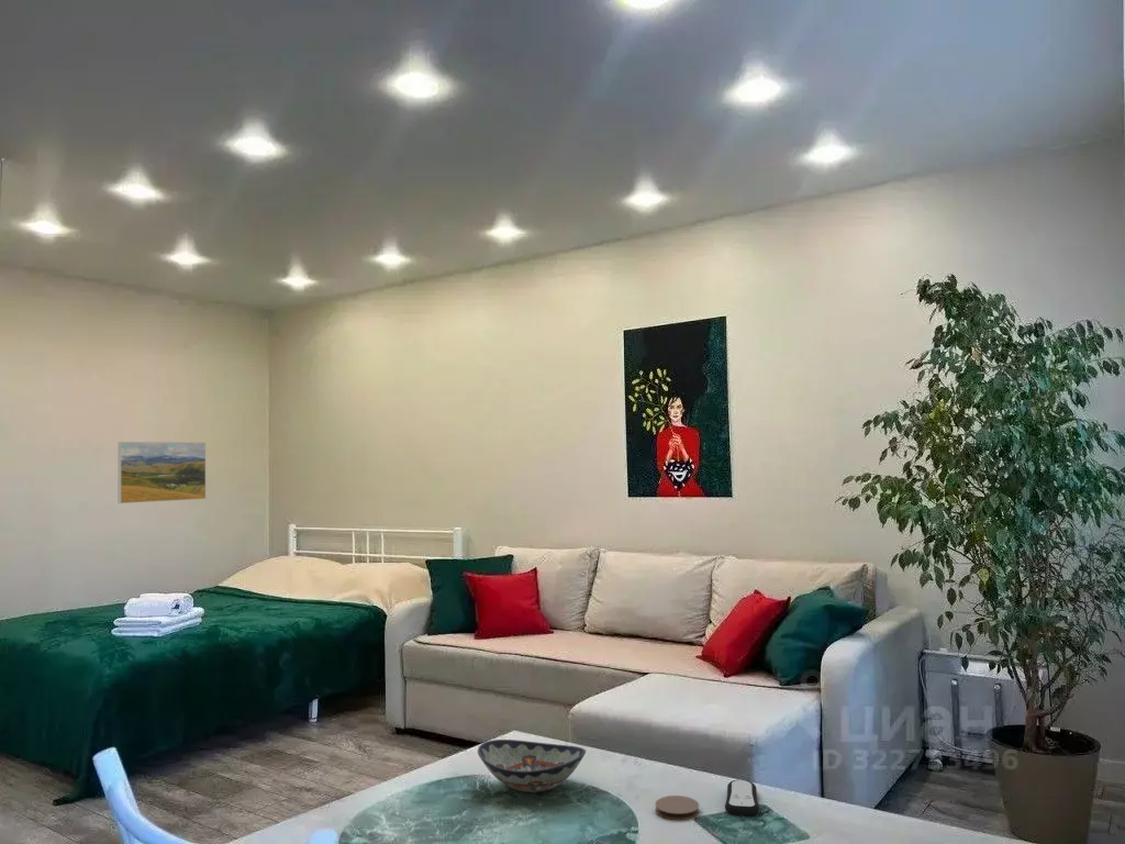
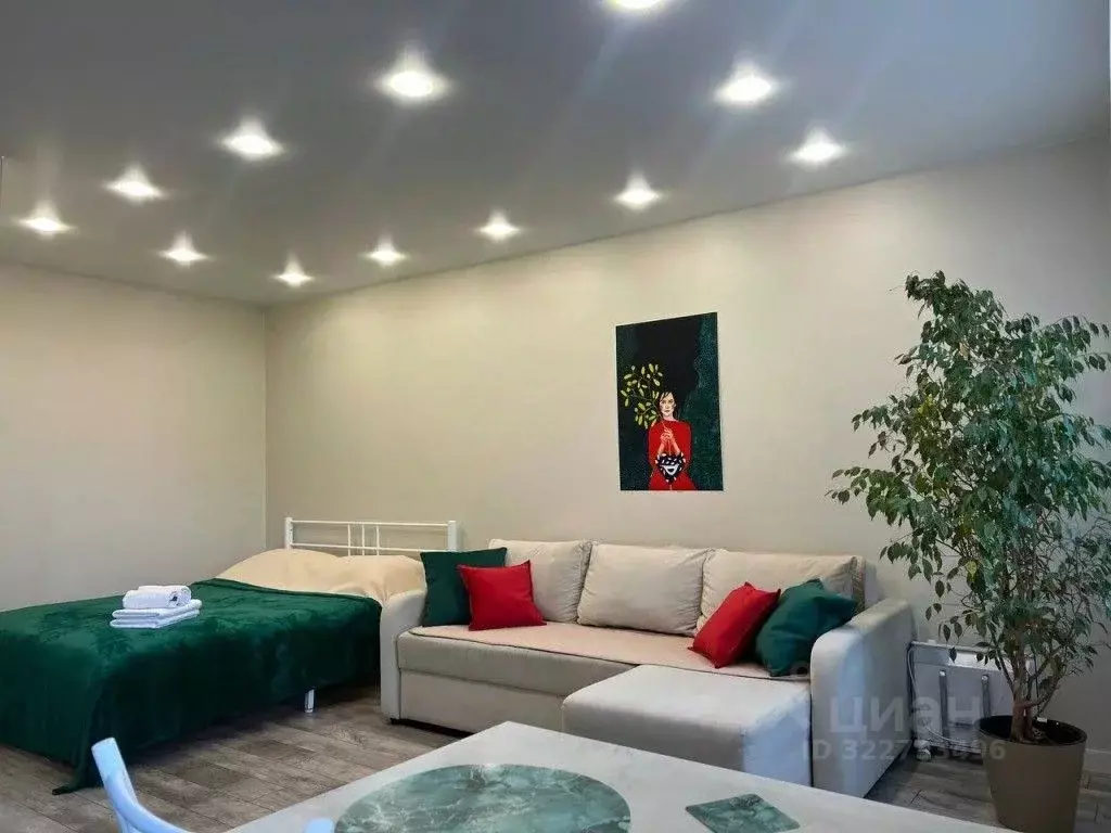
- remote control (742, 796)
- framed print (164, 471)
- decorative bowl (532, 767)
- coaster (677, 807)
